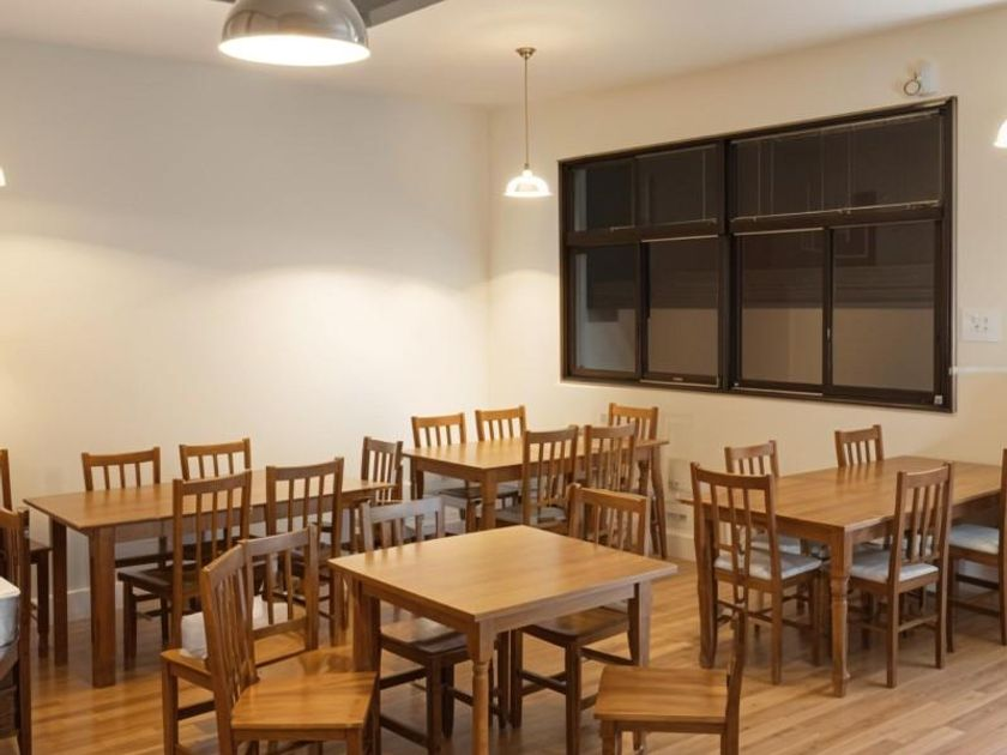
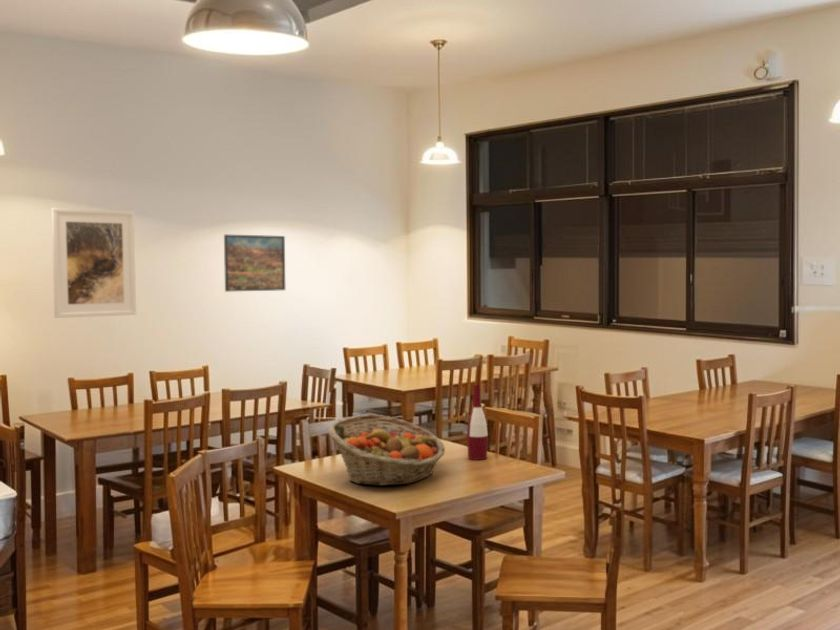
+ alcohol (477, 421)
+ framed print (95, 263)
+ fruit basket (387, 448)
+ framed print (255, 263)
